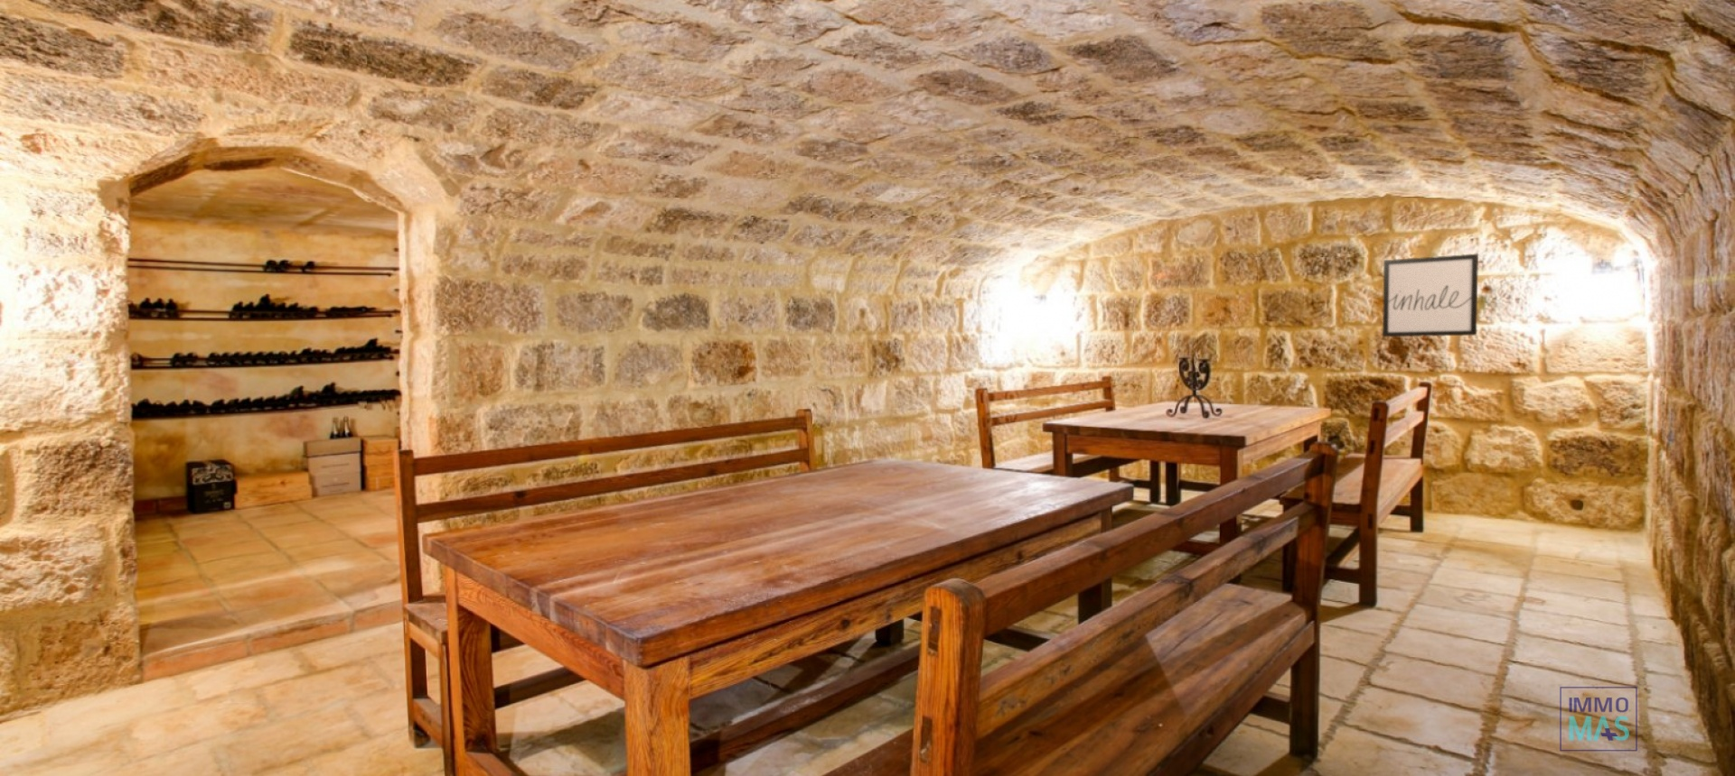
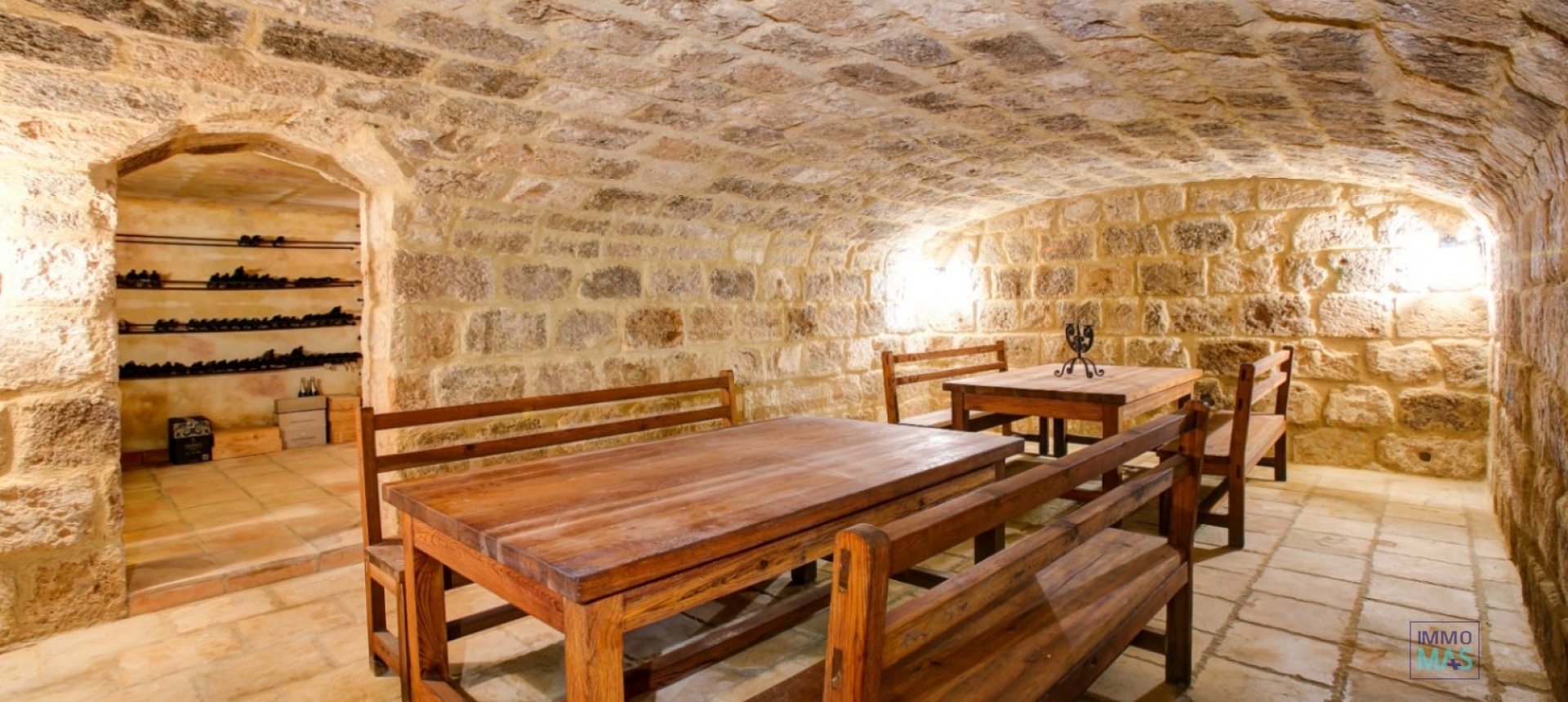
- wall art (1428, 296)
